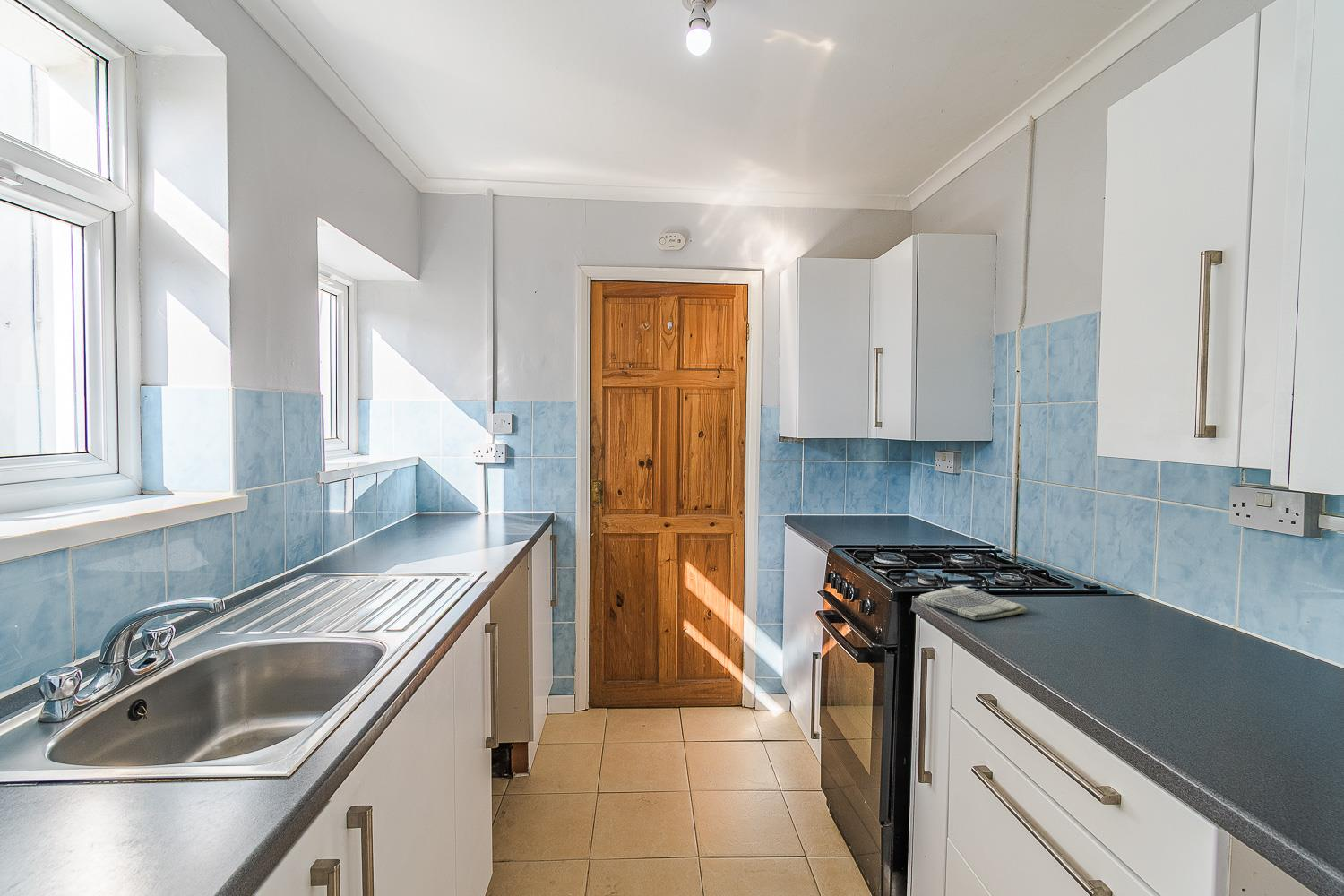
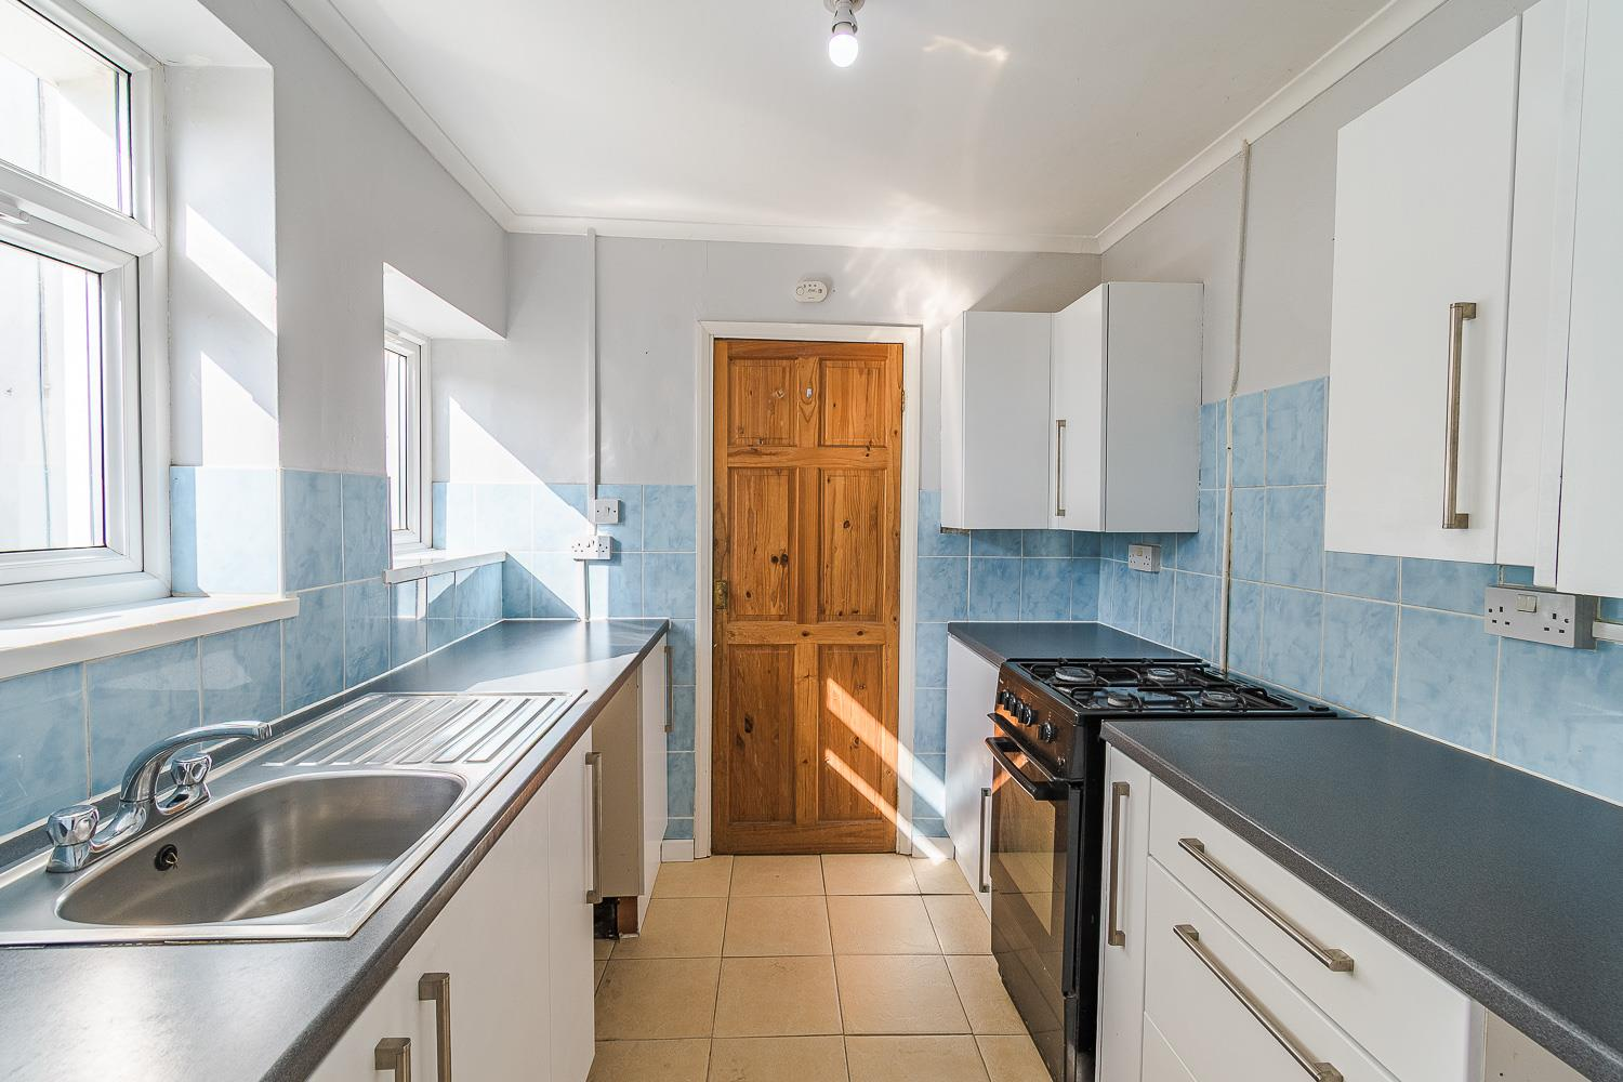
- dish towel (971, 601)
